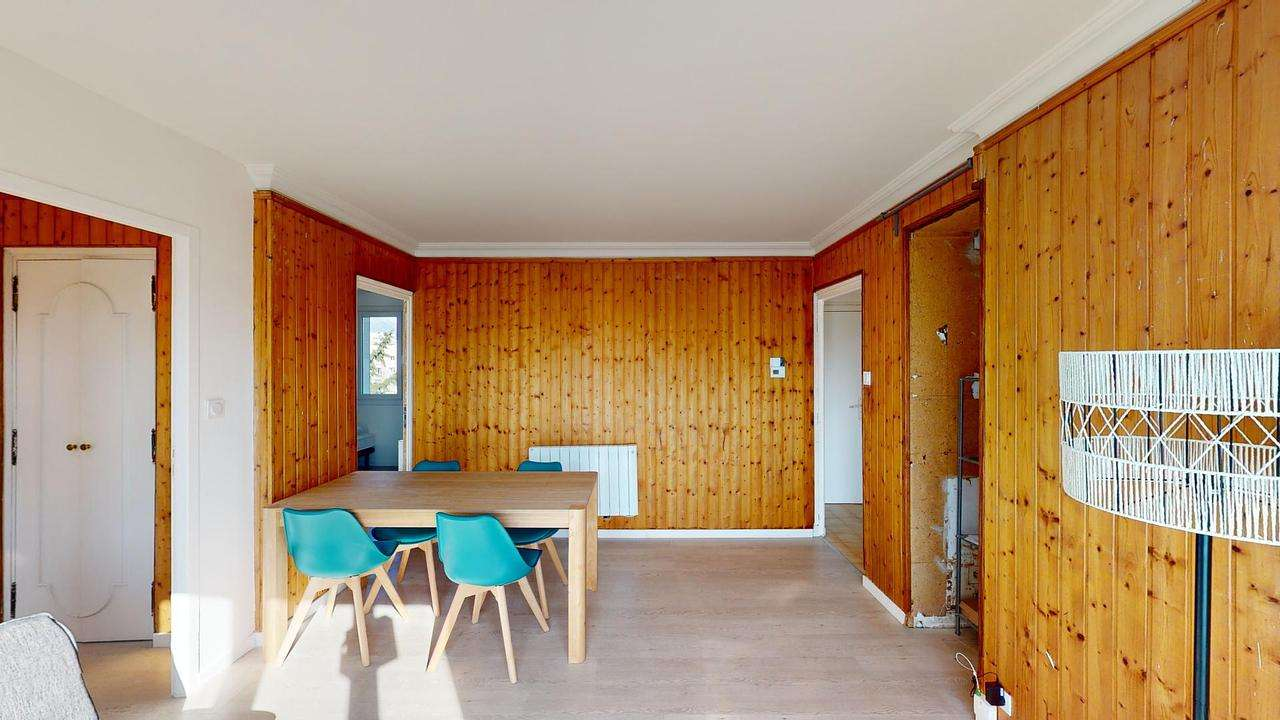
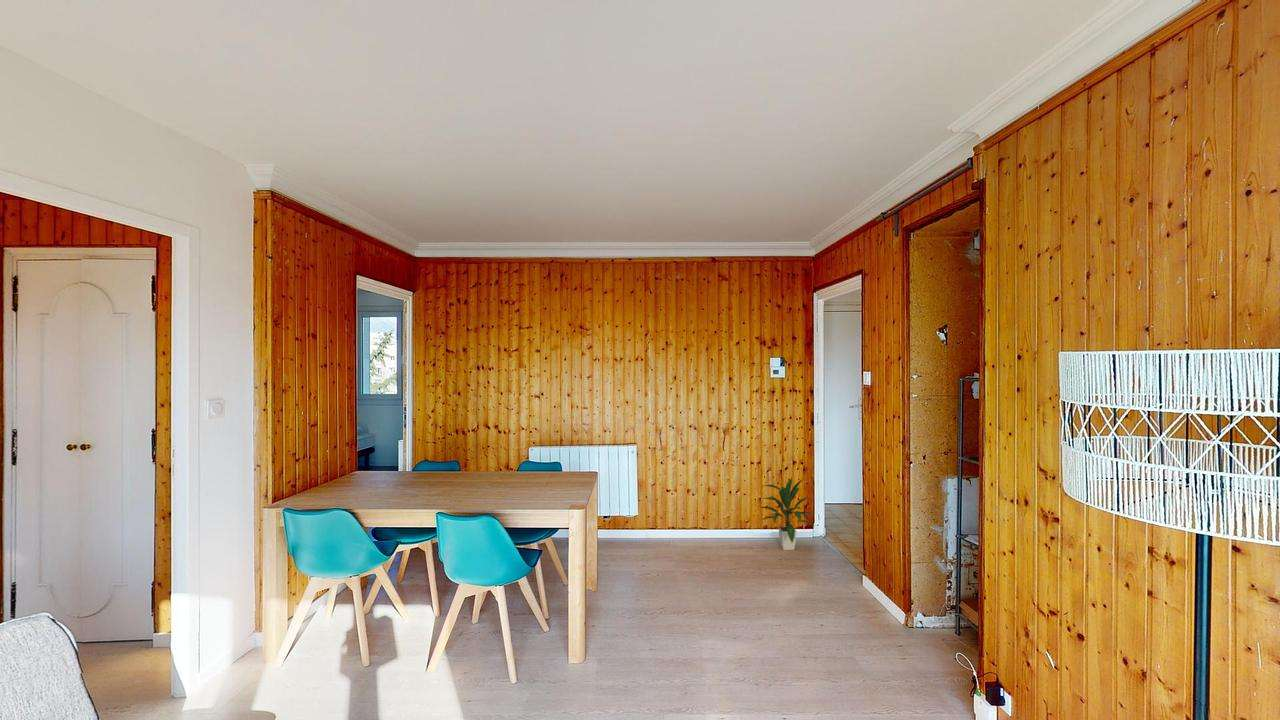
+ indoor plant (786, 513)
